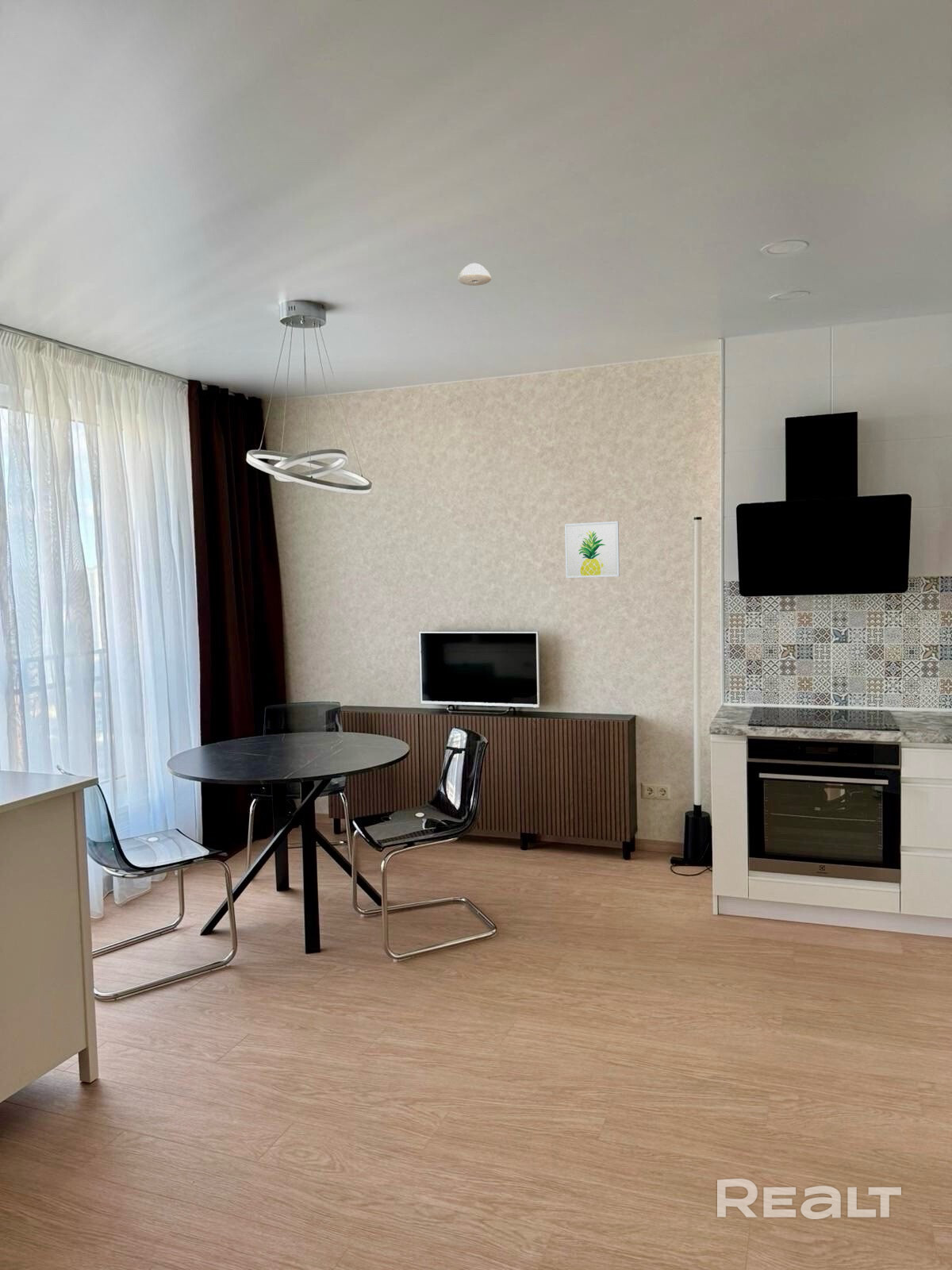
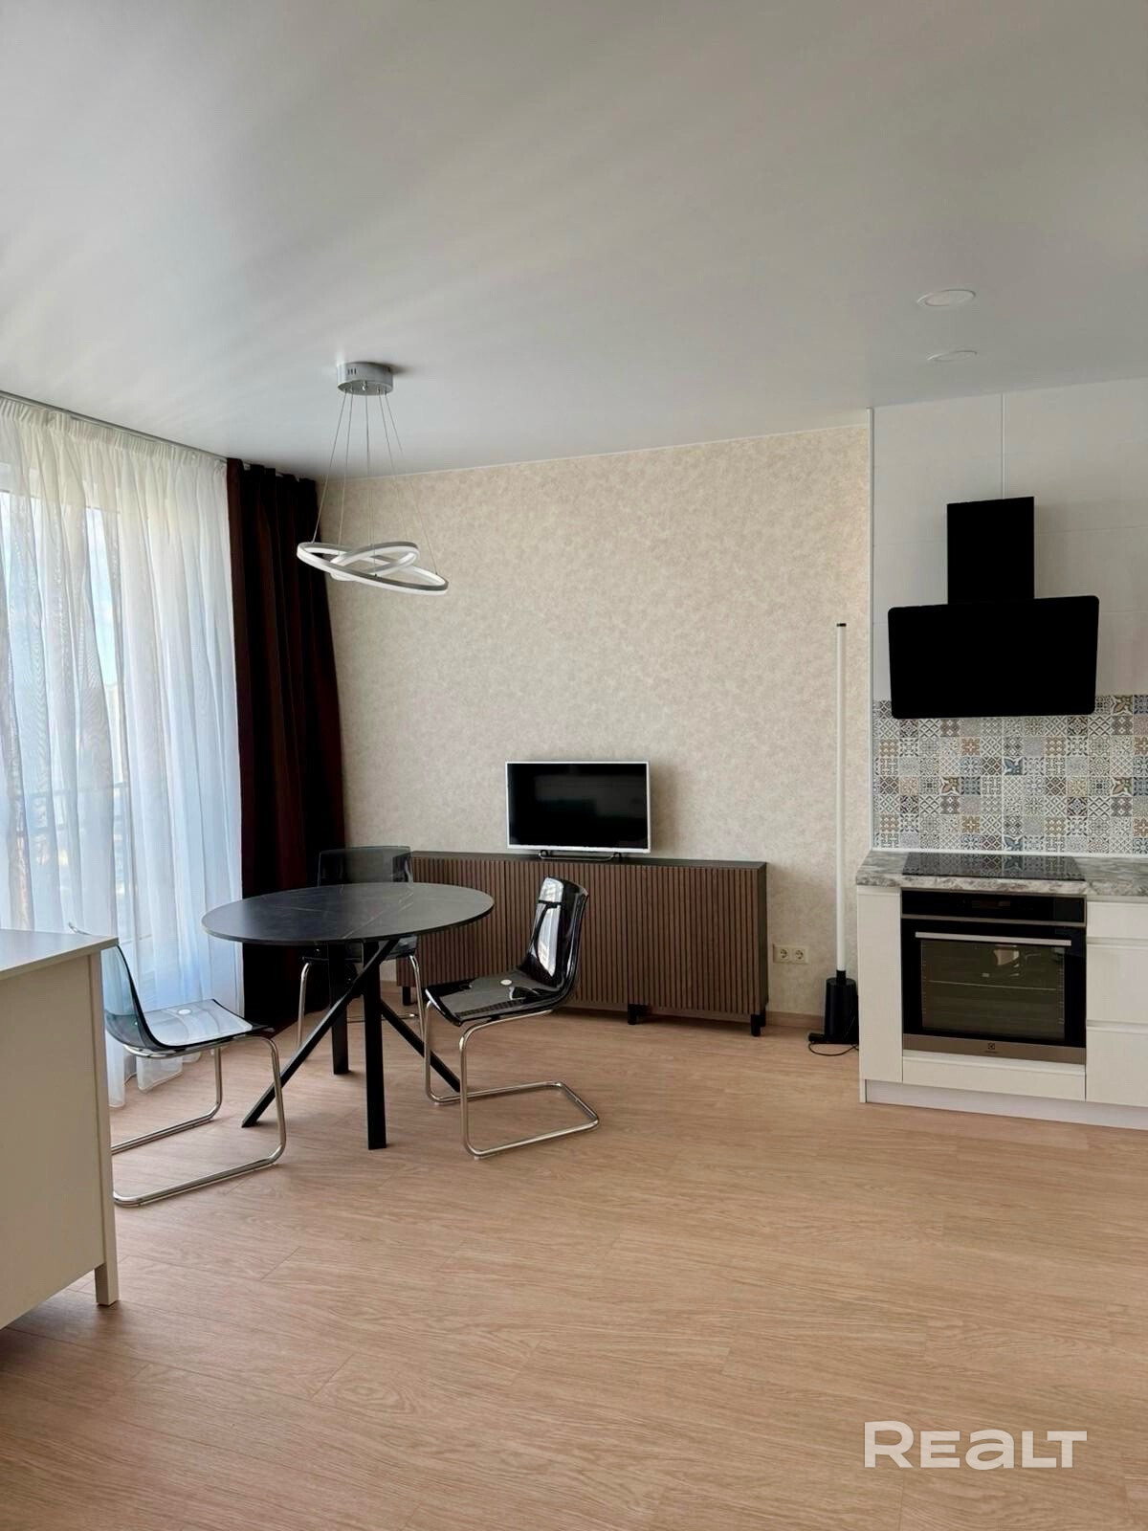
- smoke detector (474, 273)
- wall art (592, 549)
